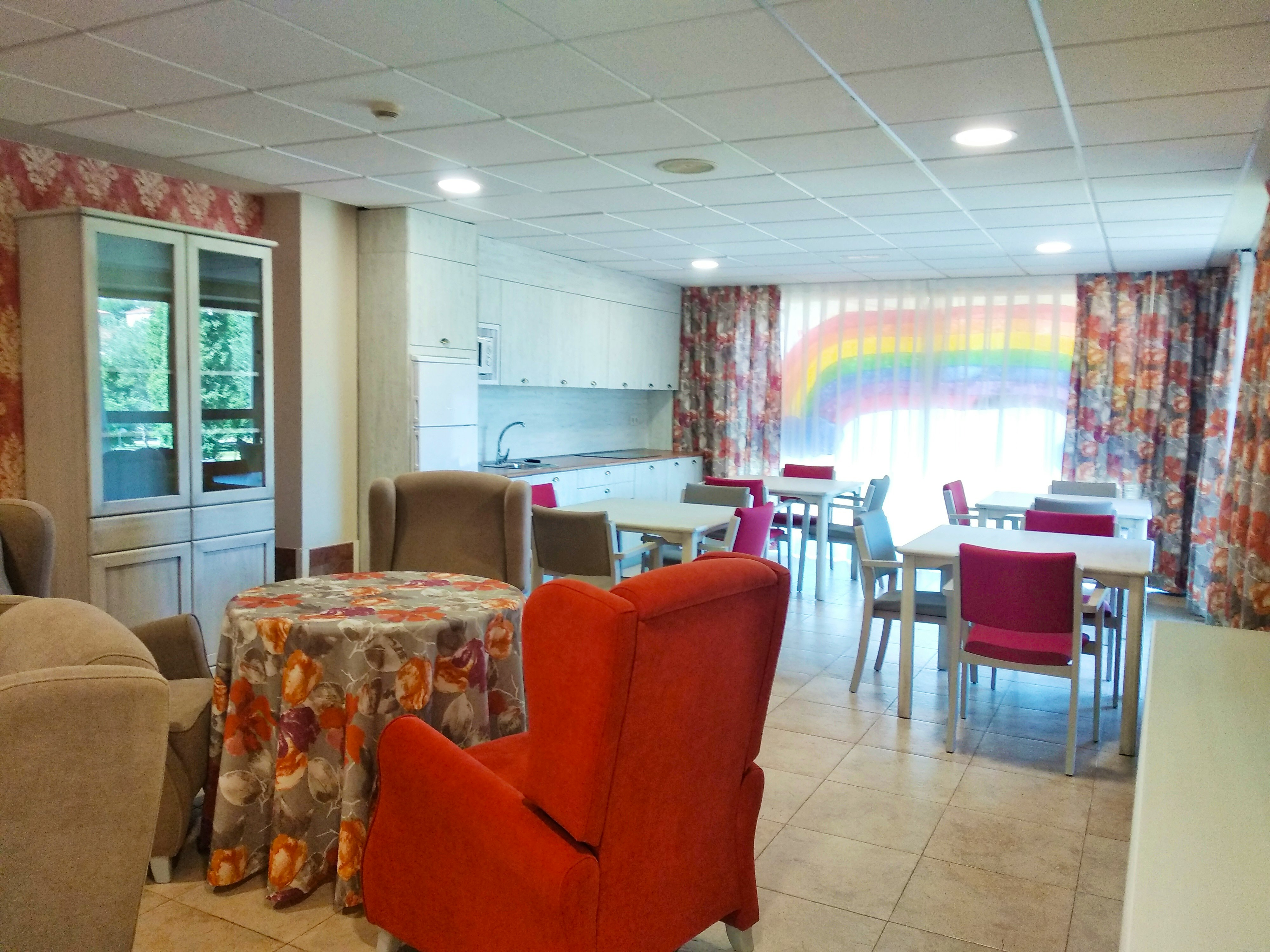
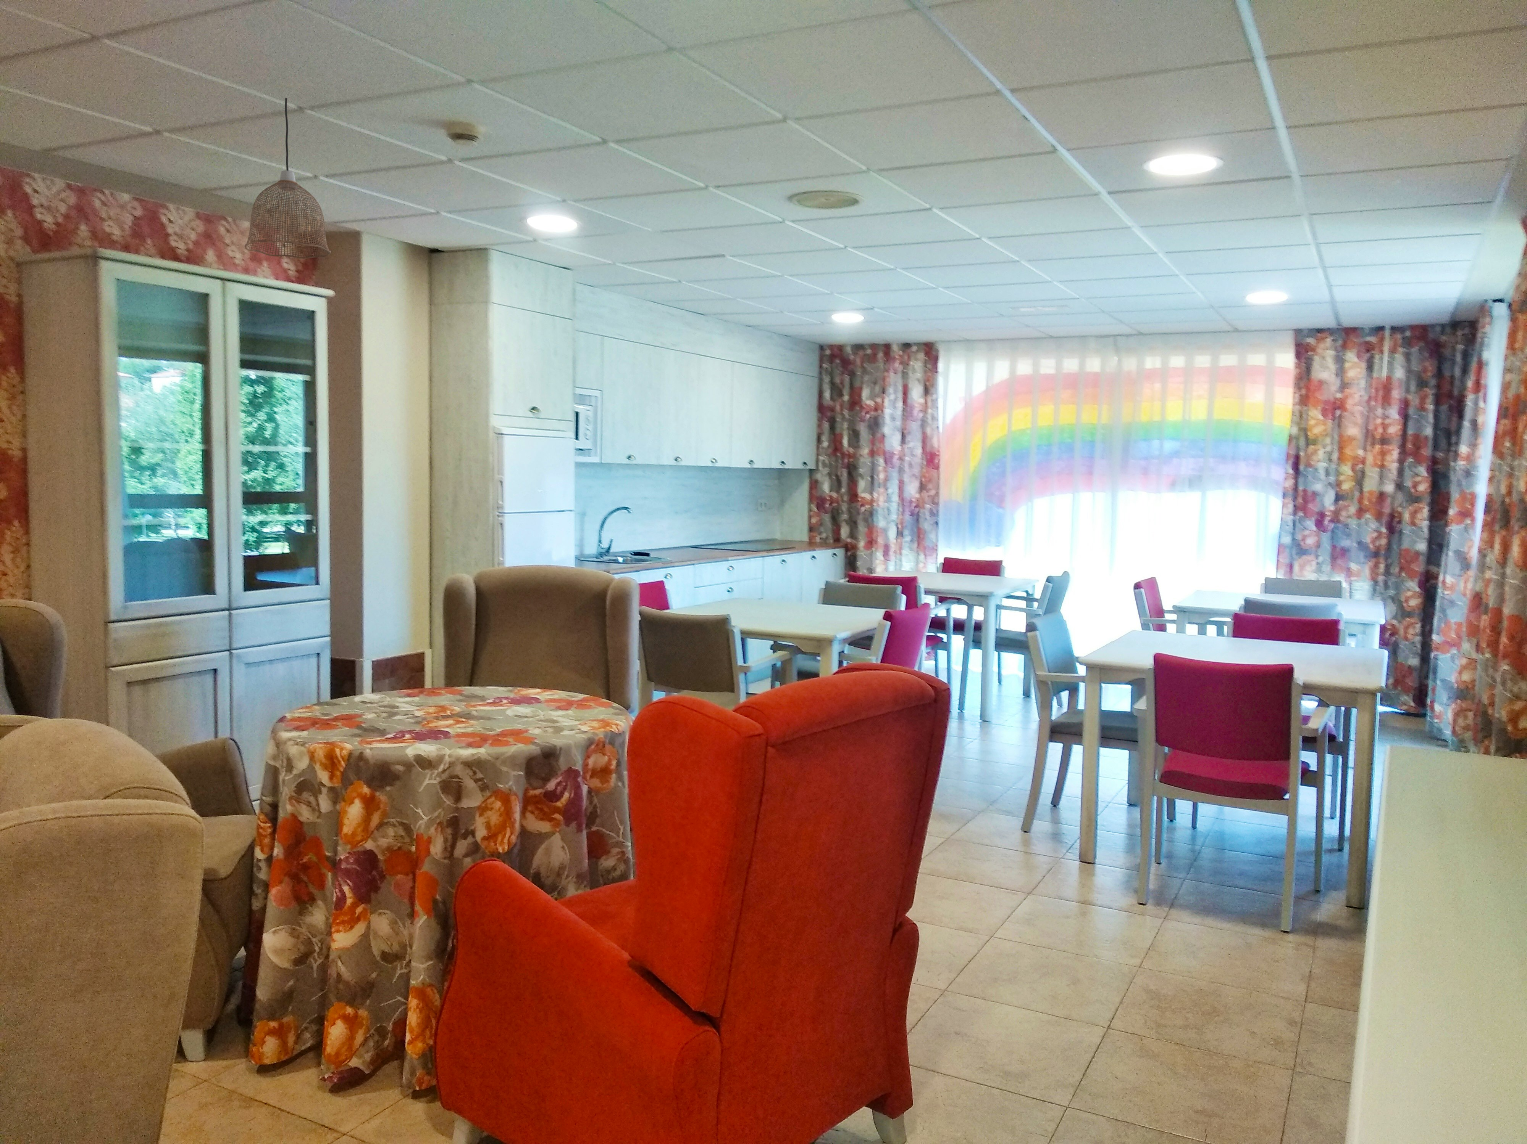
+ pendant lamp (287, 175)
